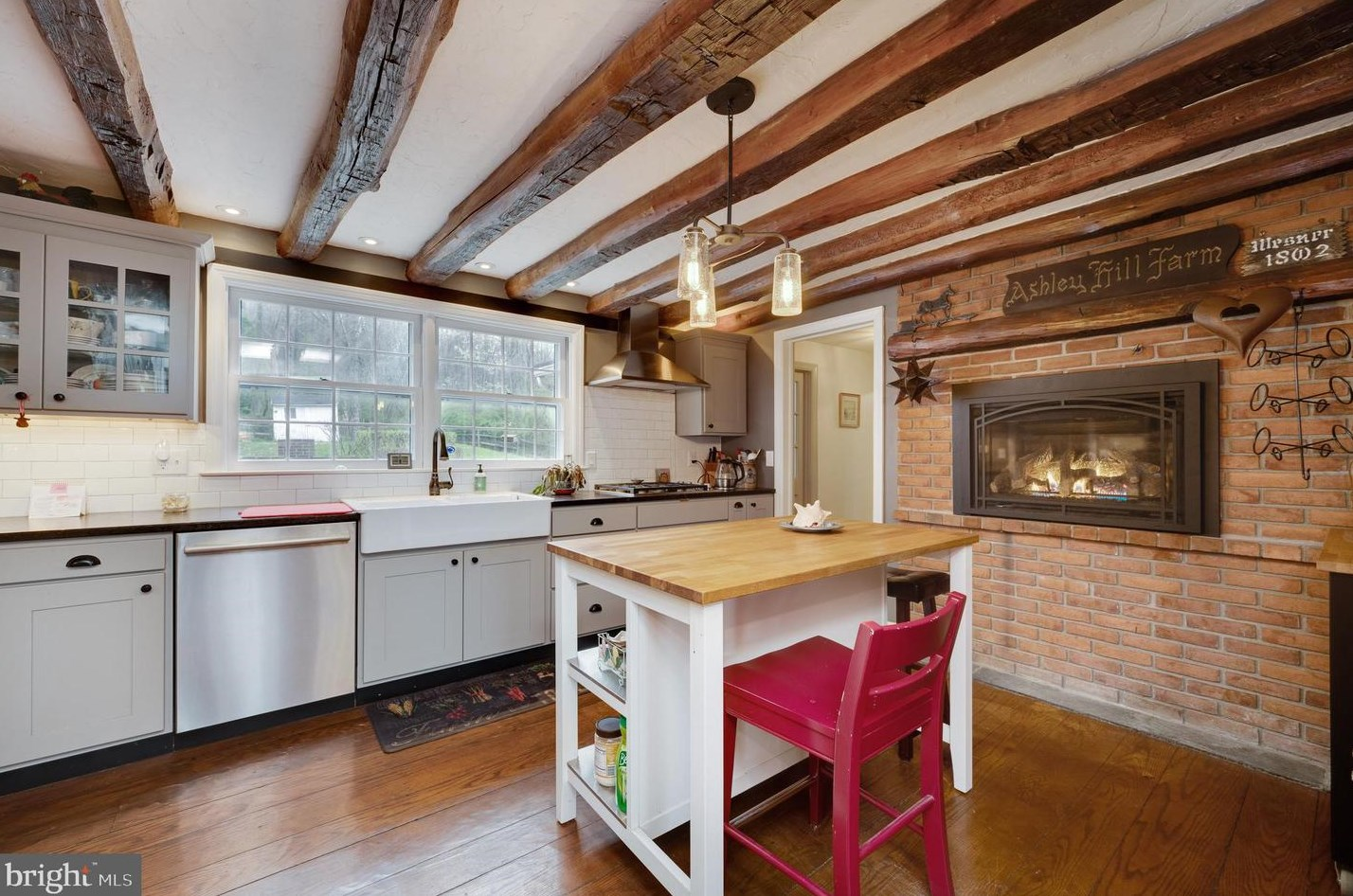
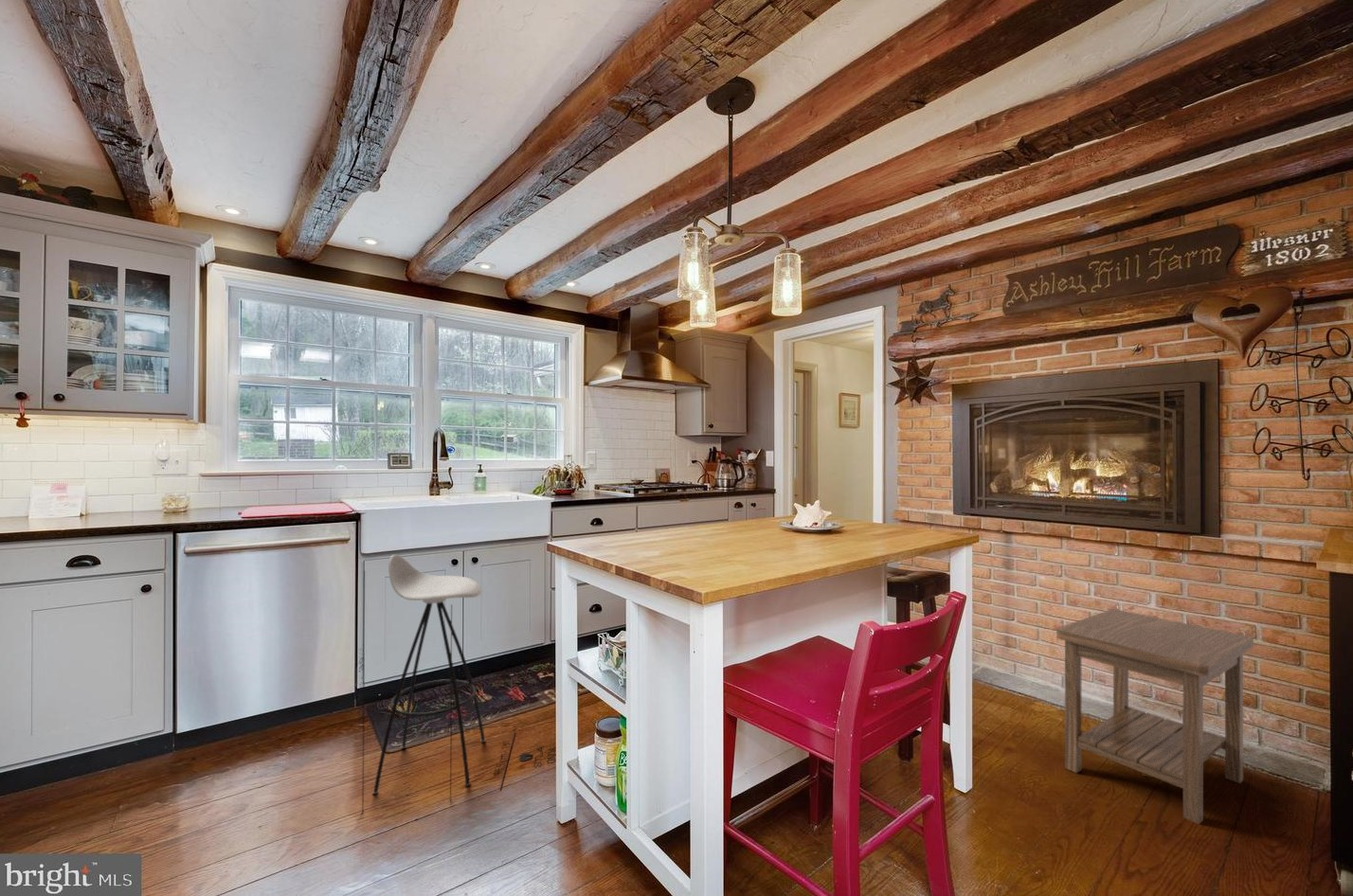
+ side table (1150, 713)
+ stool (464, 658)
